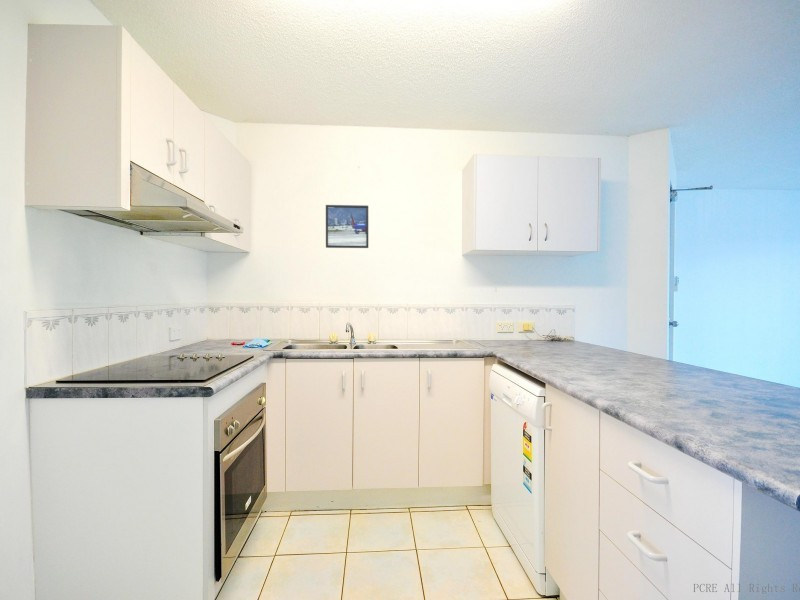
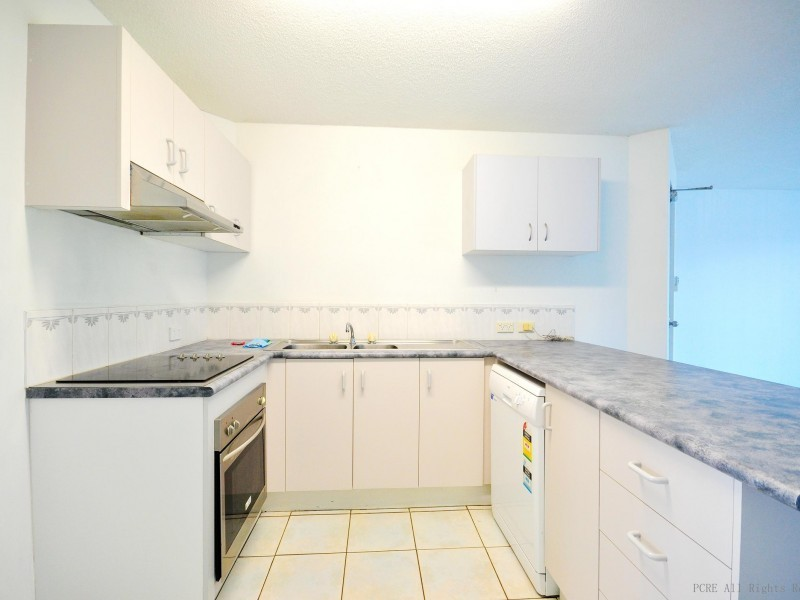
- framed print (347, 226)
